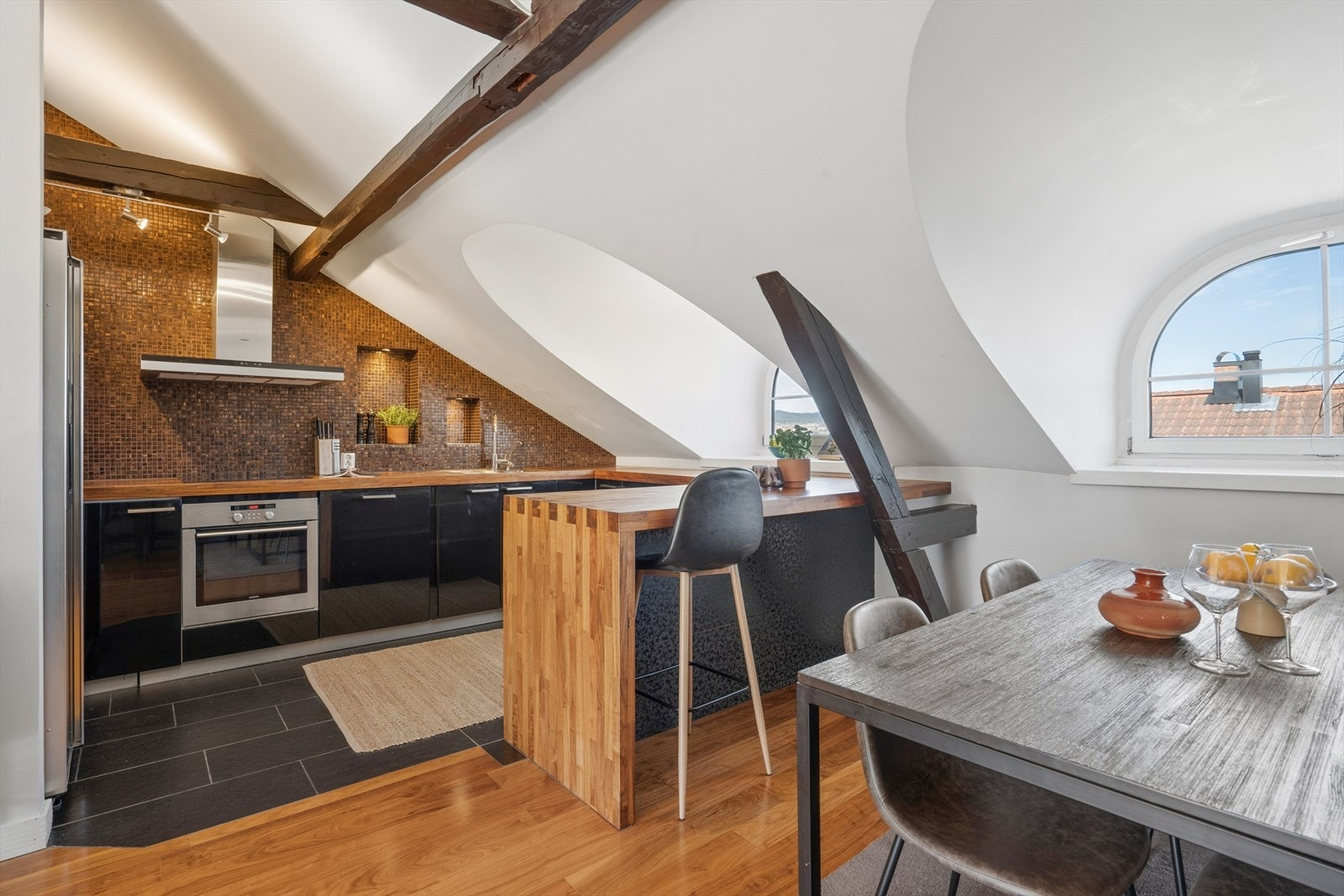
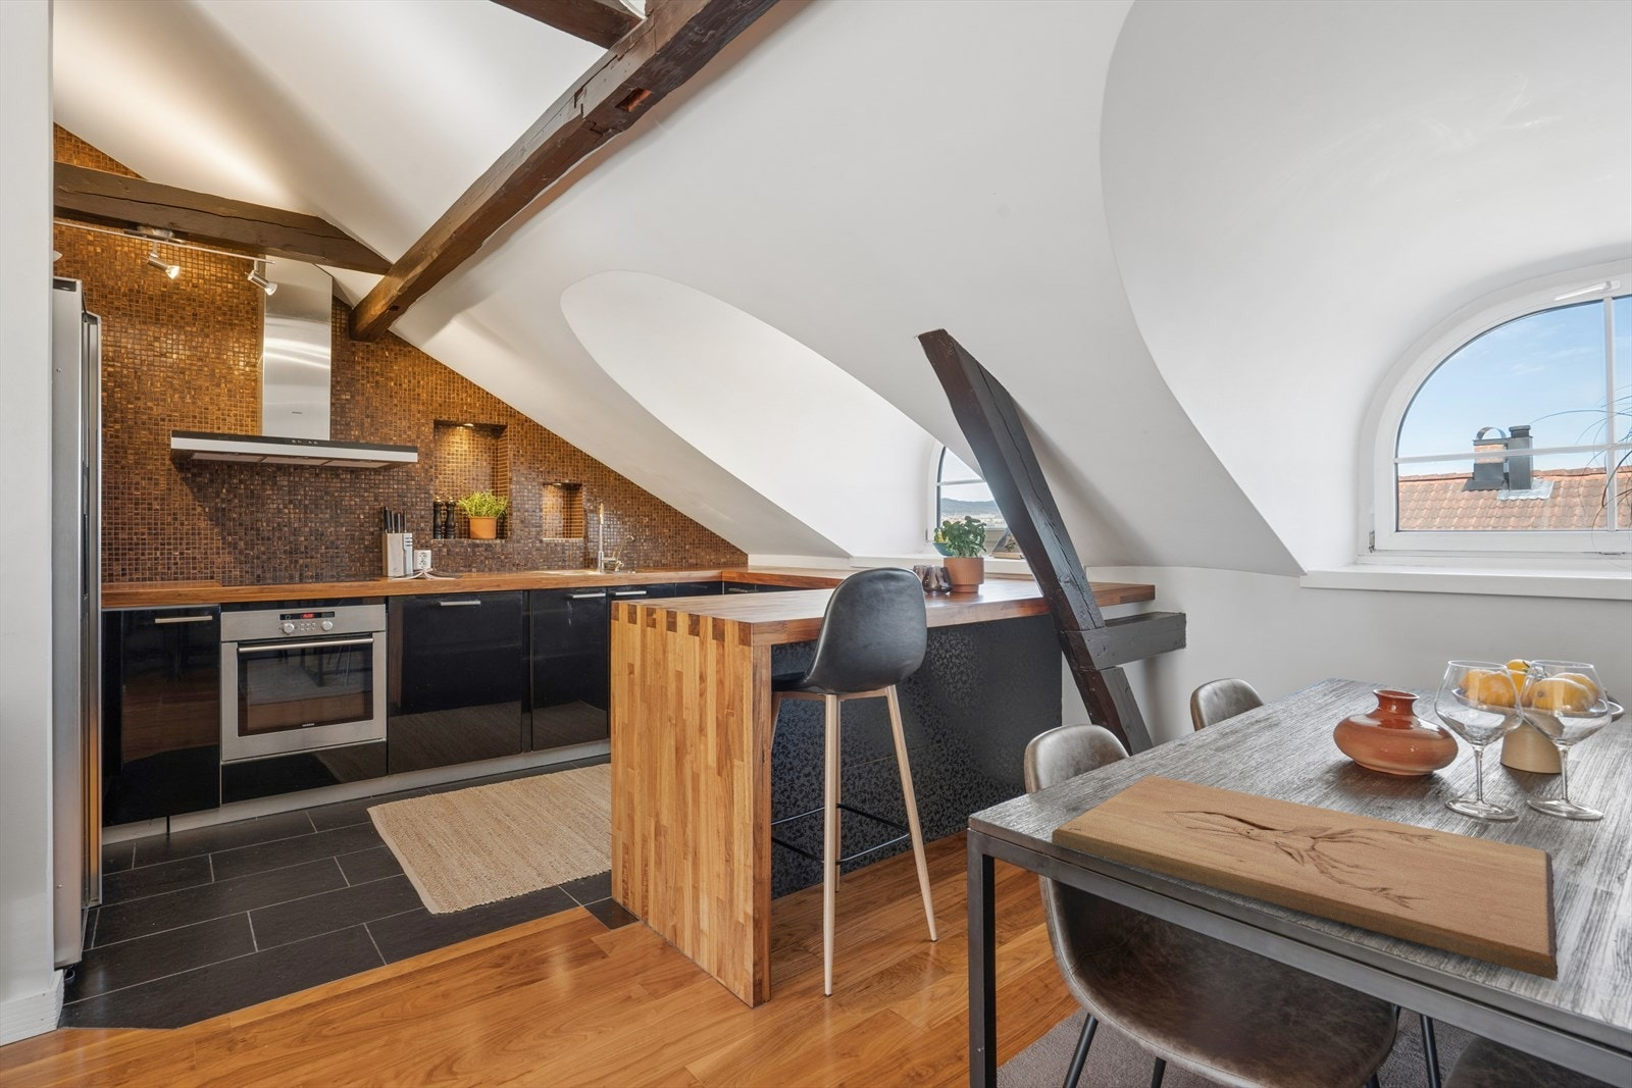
+ cutting board (1292, 846)
